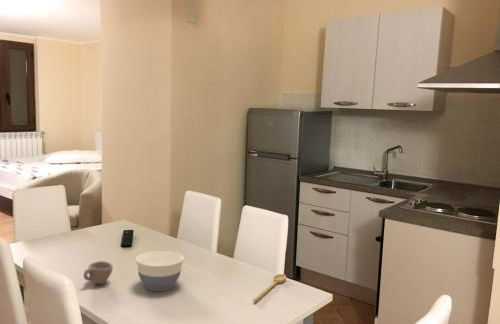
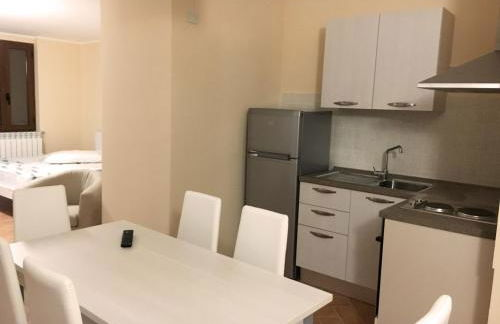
- cup (97, 274)
- bowl (159, 271)
- spoon (269, 287)
